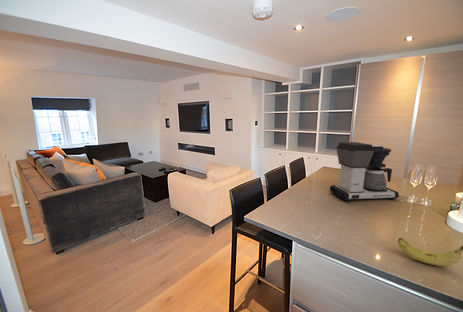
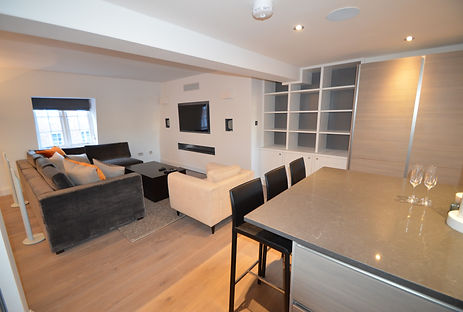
- fruit (429, 252)
- coffee maker (365, 169)
